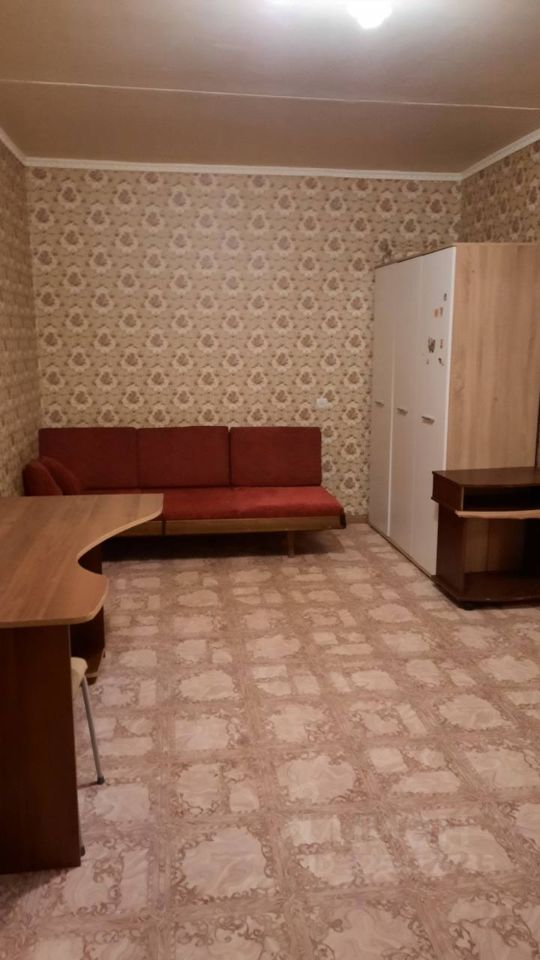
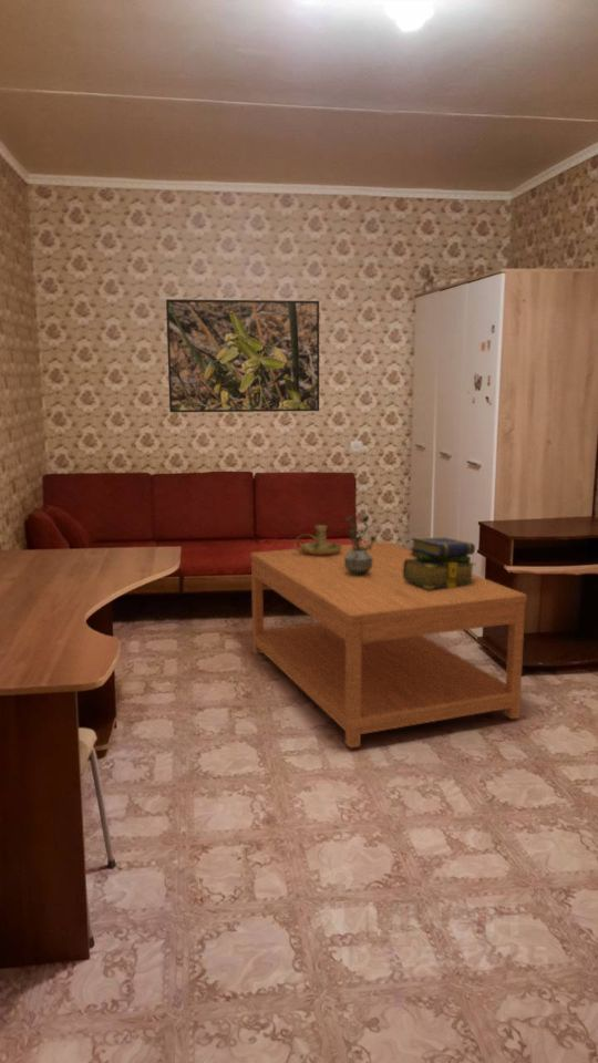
+ potted plant (359, 544)
+ stack of books (440, 559)
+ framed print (244, 357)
+ coffee table (372, 627)
+ candle holder (317, 539)
